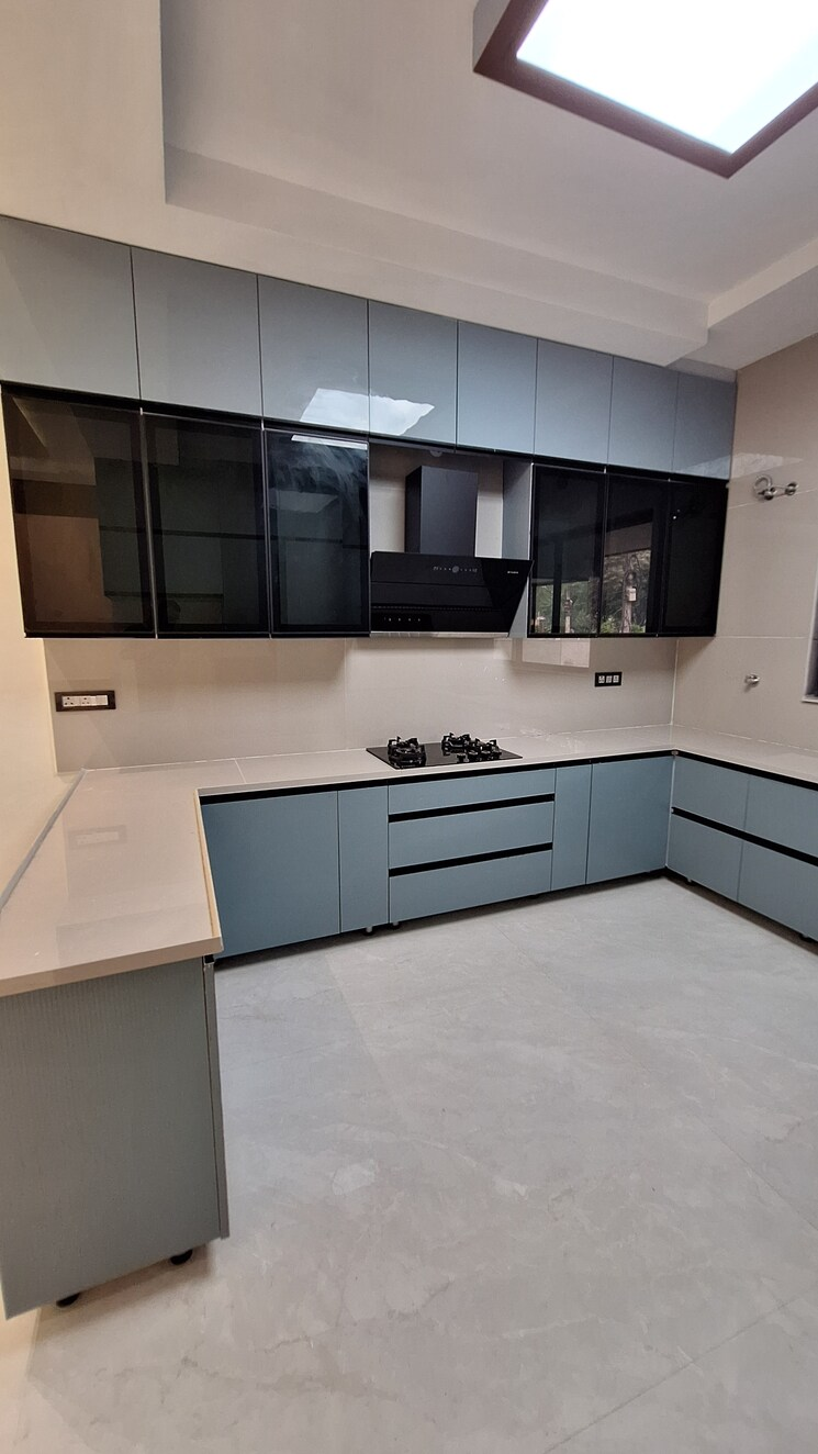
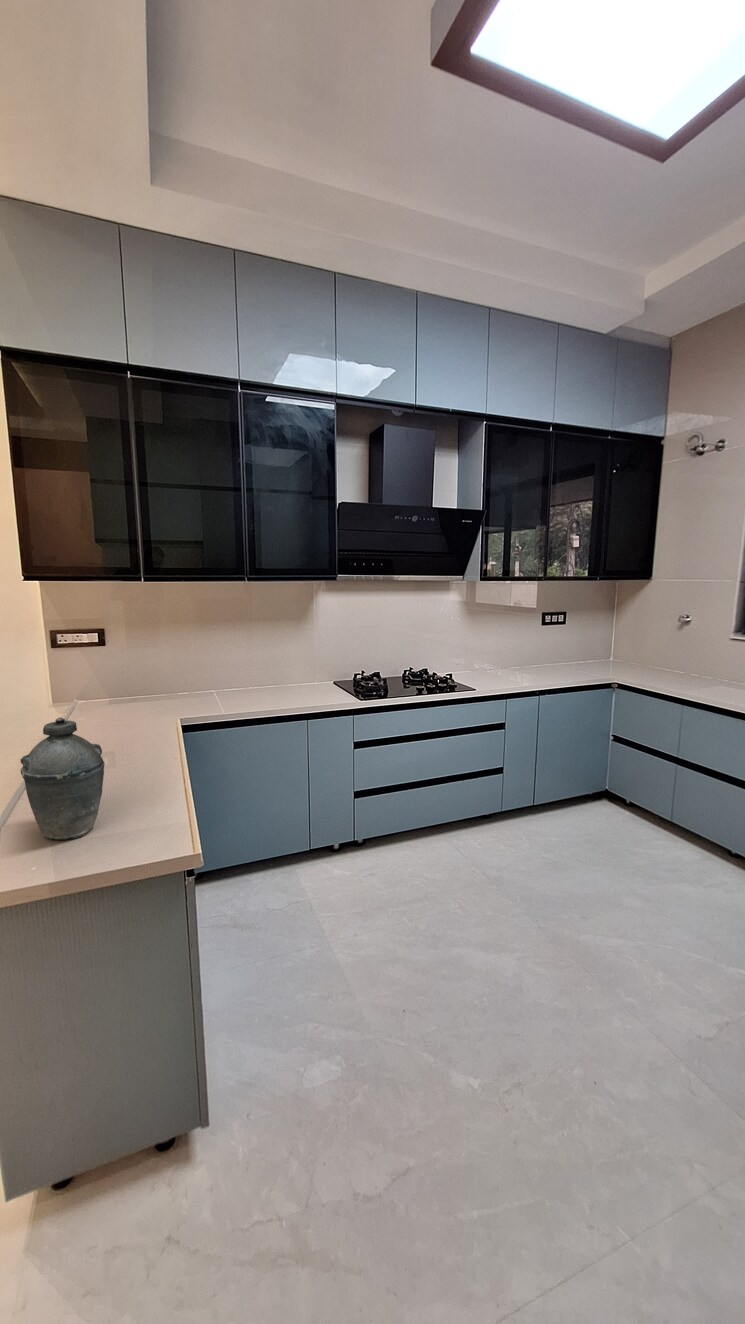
+ kettle (64, 774)
